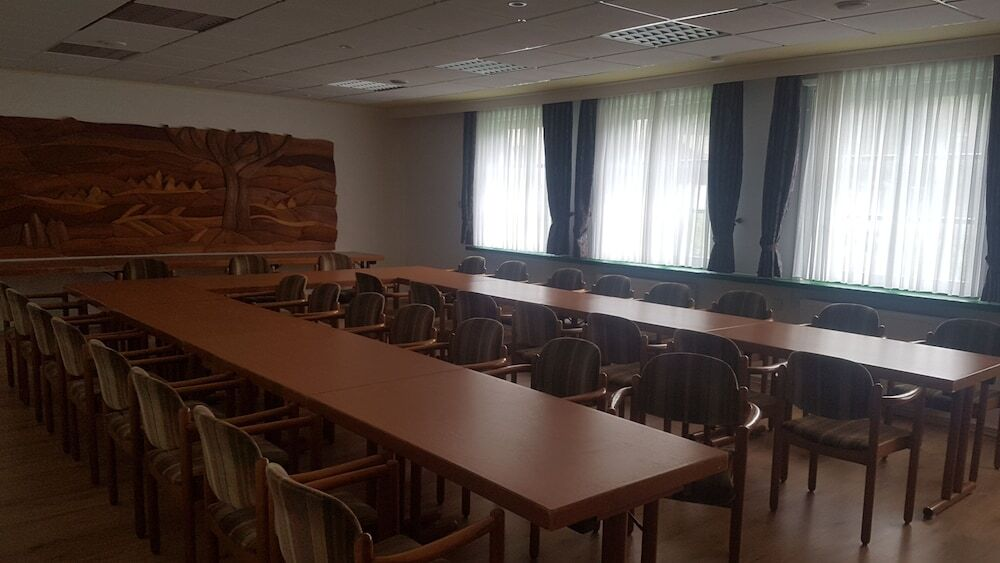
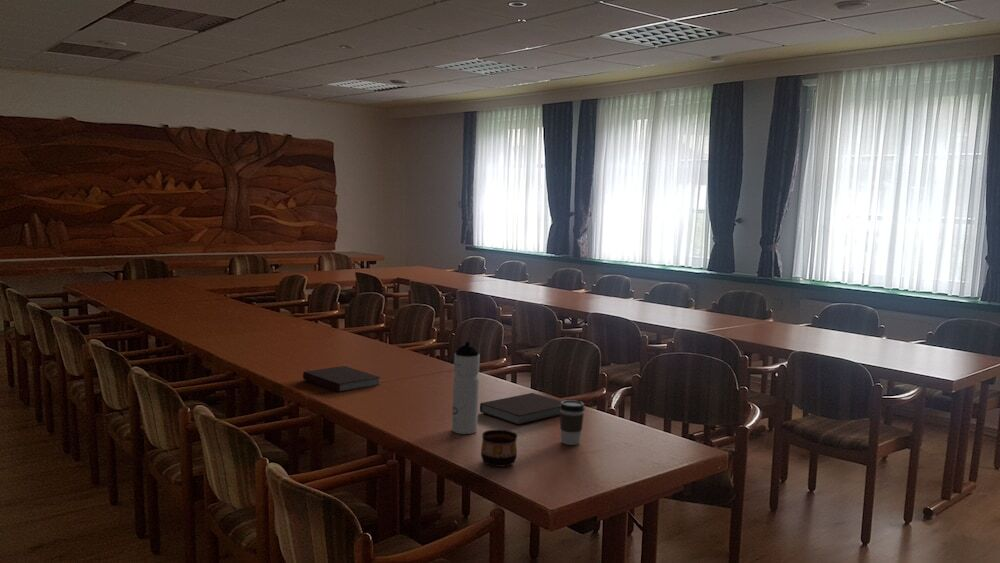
+ notebook (341, 378)
+ notebook (525, 407)
+ coffee cup (571, 422)
+ cup (501, 448)
+ water bottle (466, 386)
